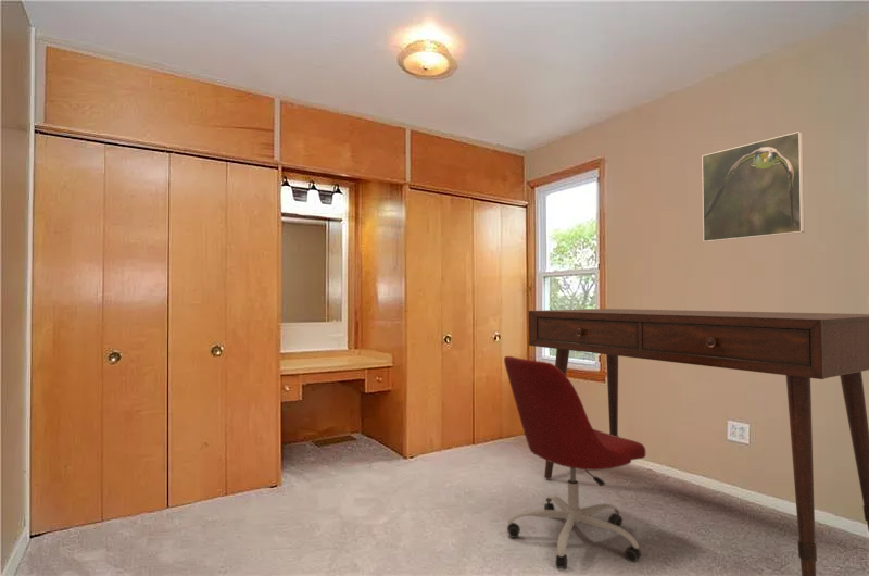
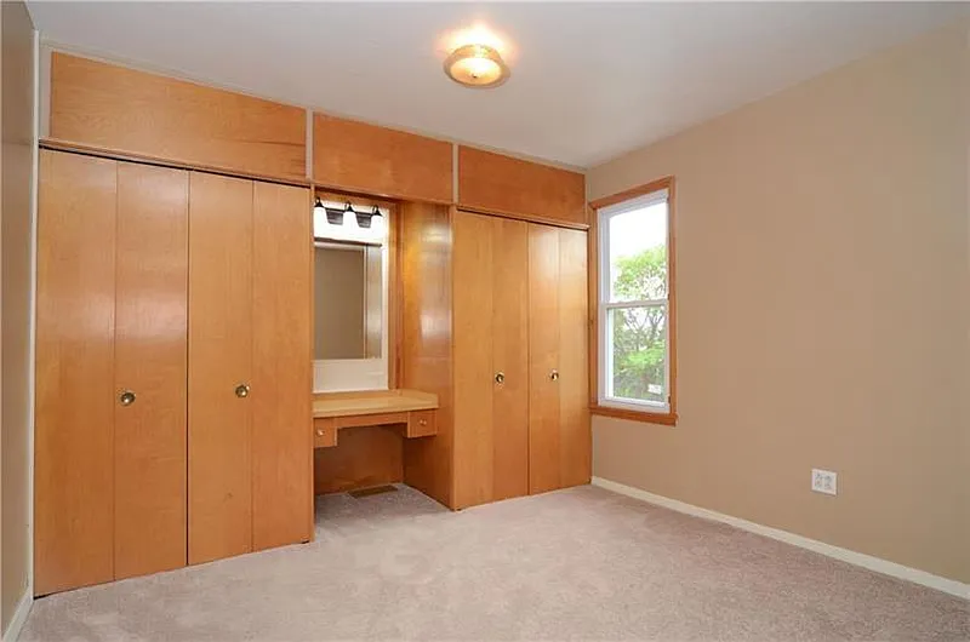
- desk (684, 363)
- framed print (748, 190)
- office chair (572, 447)
